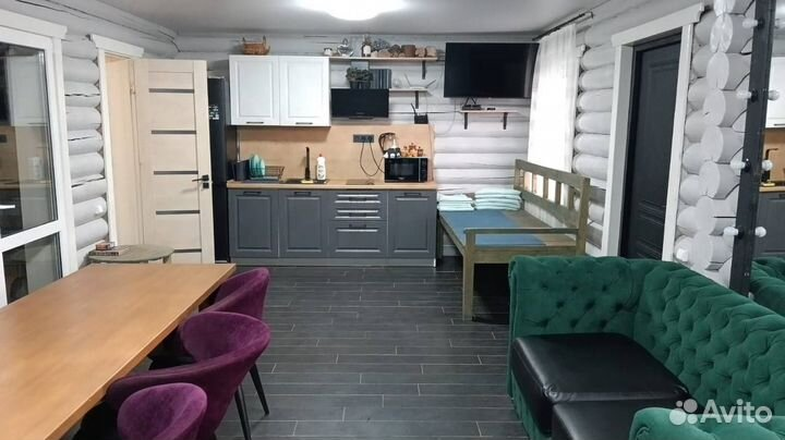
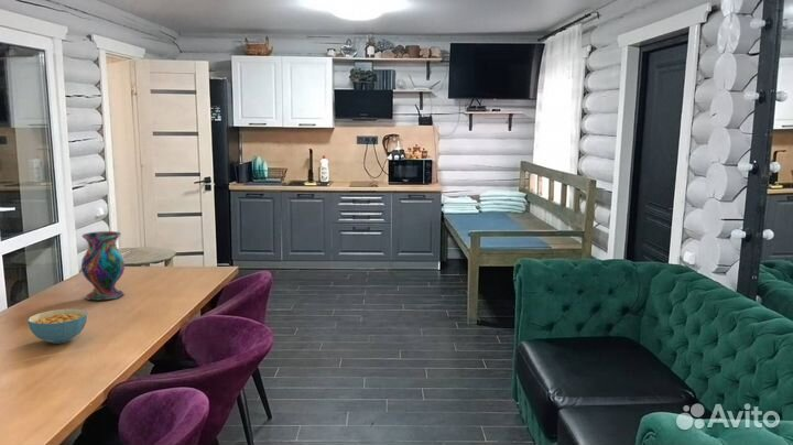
+ cereal bowl (58, 328)
+ vase (102, 264)
